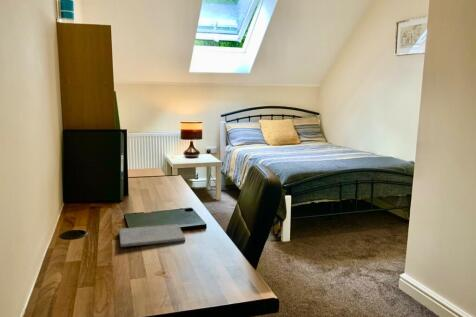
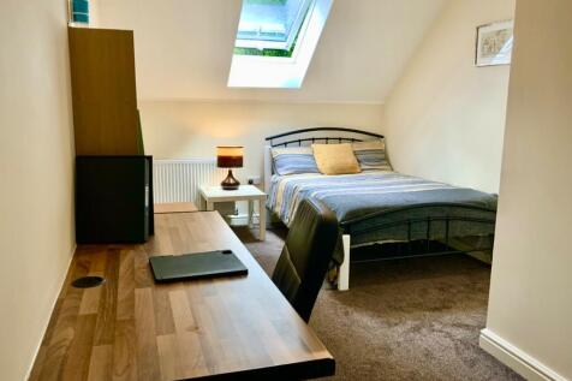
- notepad (151, 234)
